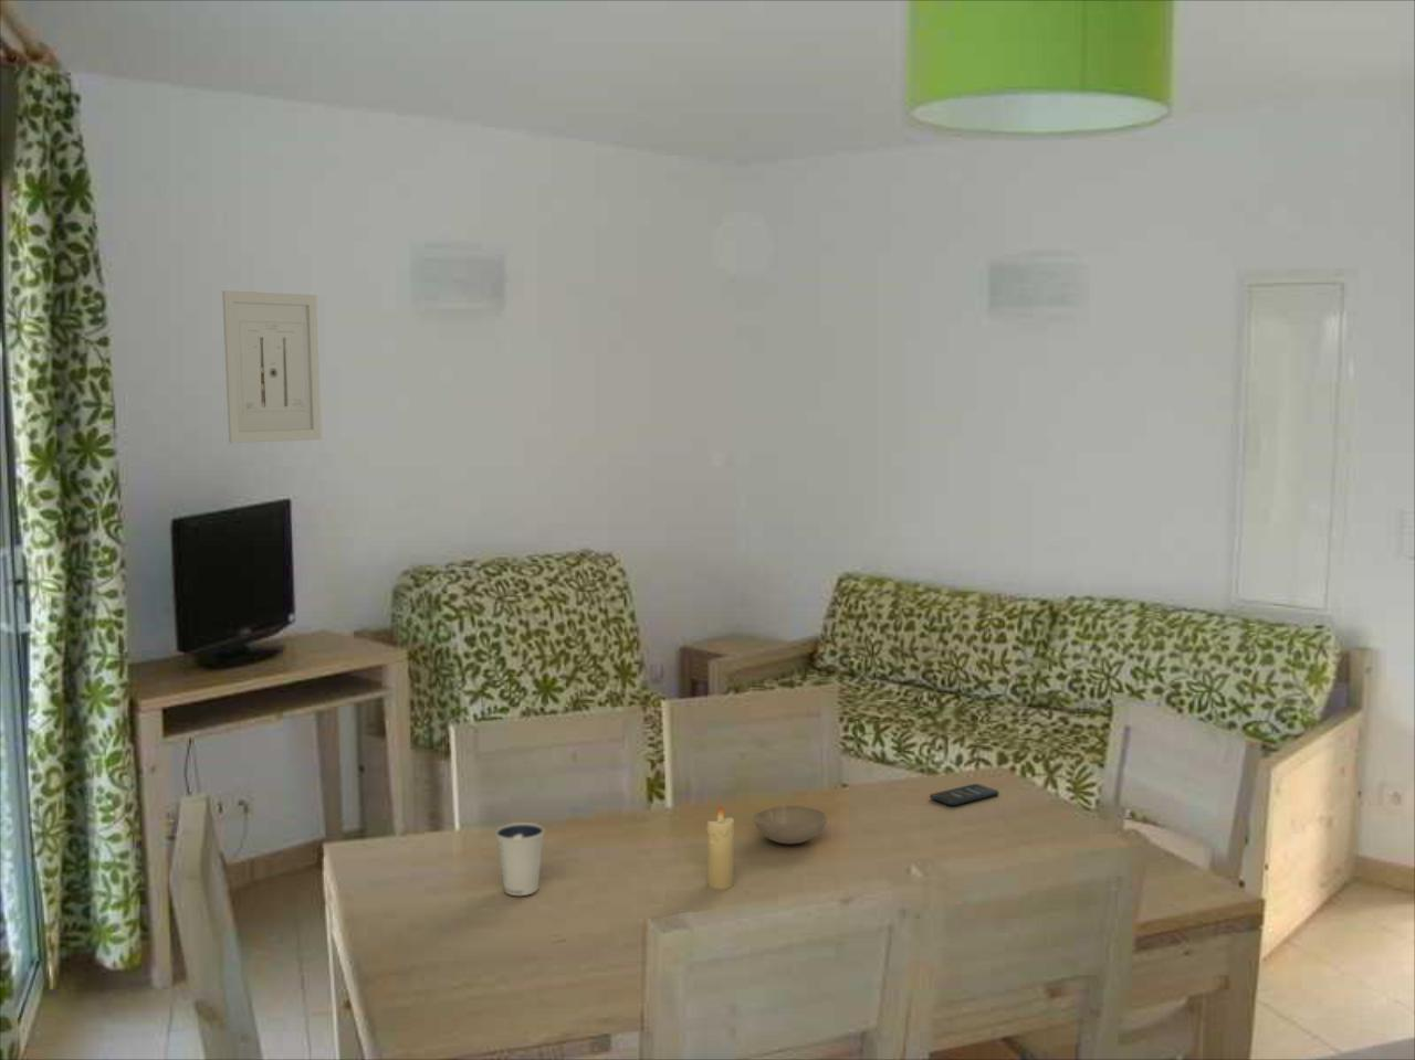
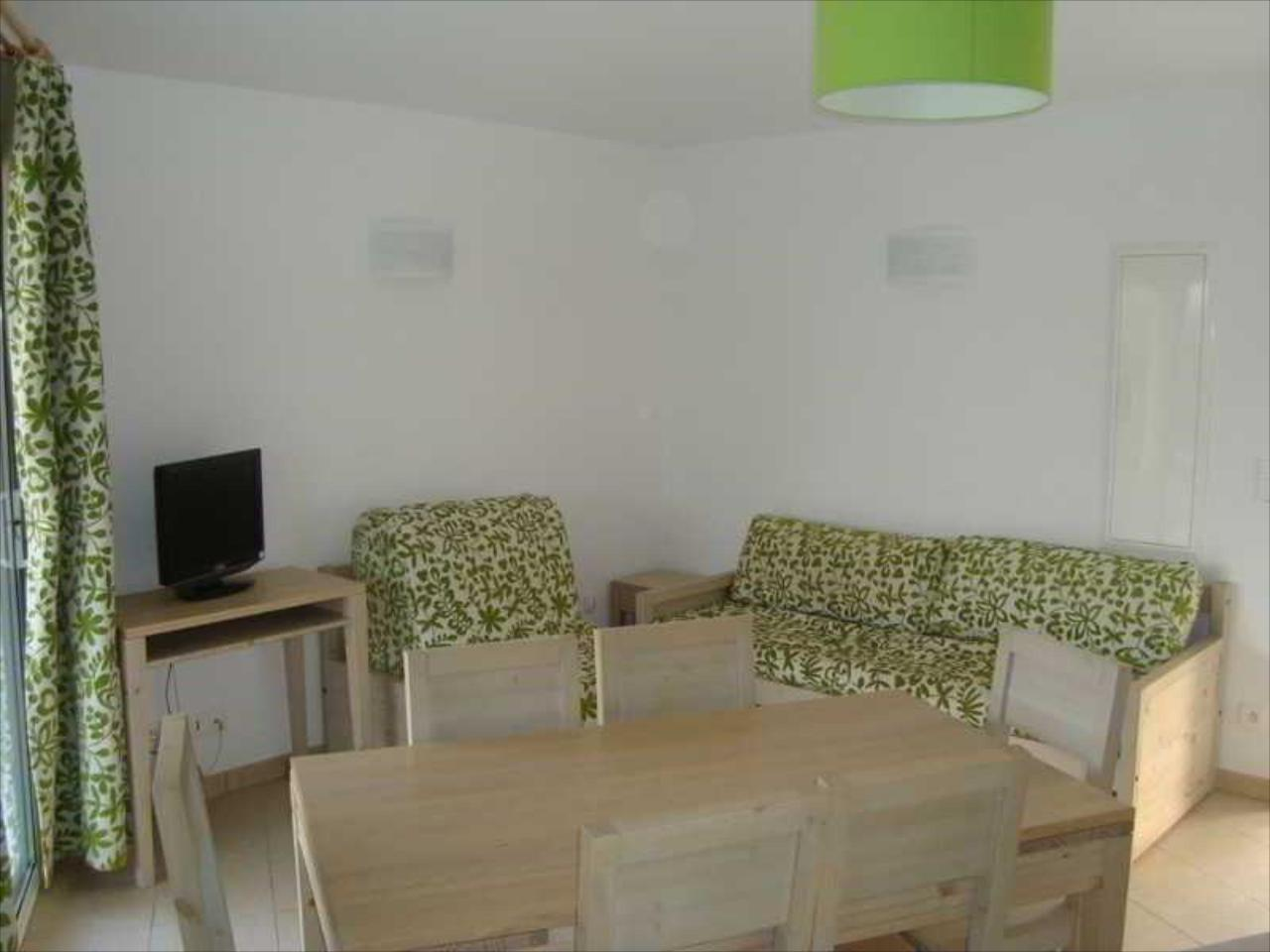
- wall art (273, 366)
- dixie cup (519, 861)
- candle (720, 845)
- smartphone (964, 794)
- bowl (789, 827)
